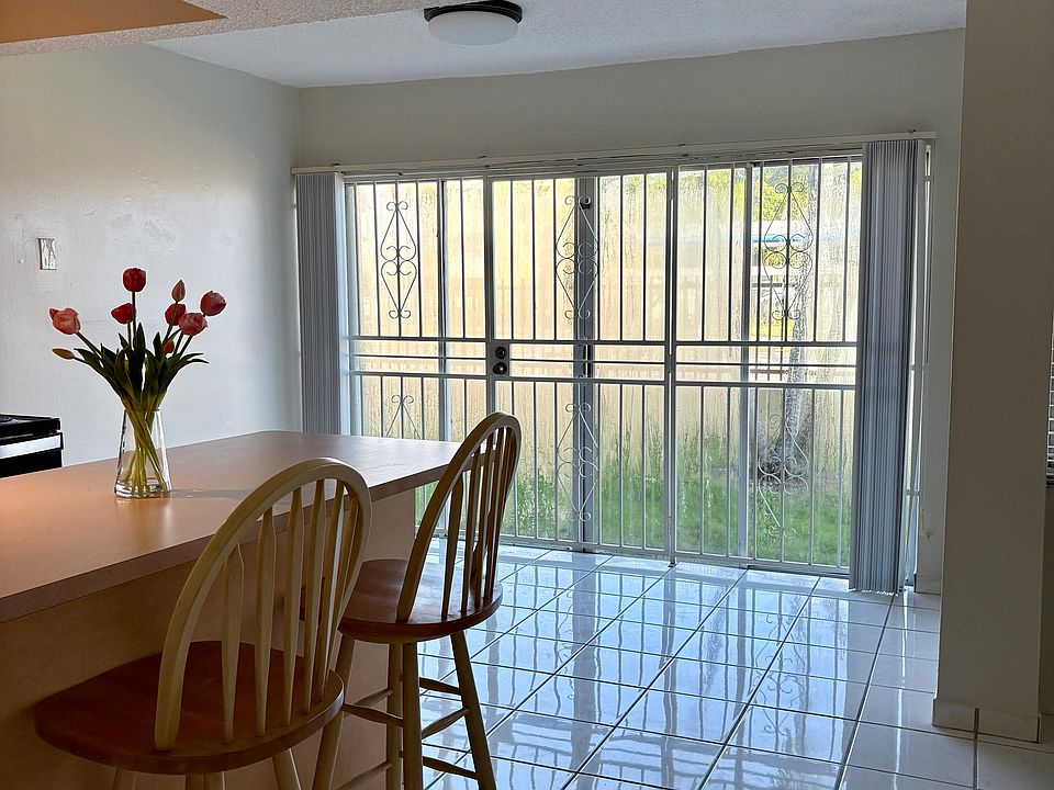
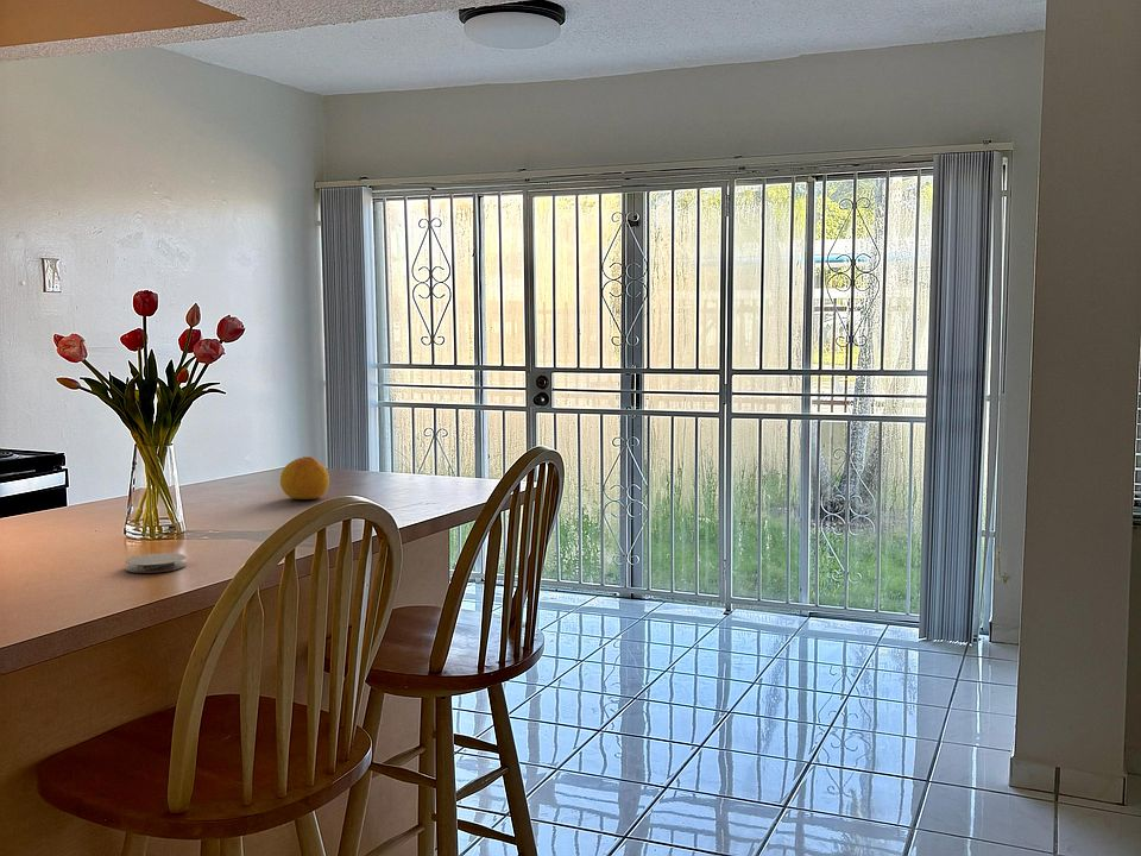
+ coaster (156, 562)
+ fruit (305, 477)
